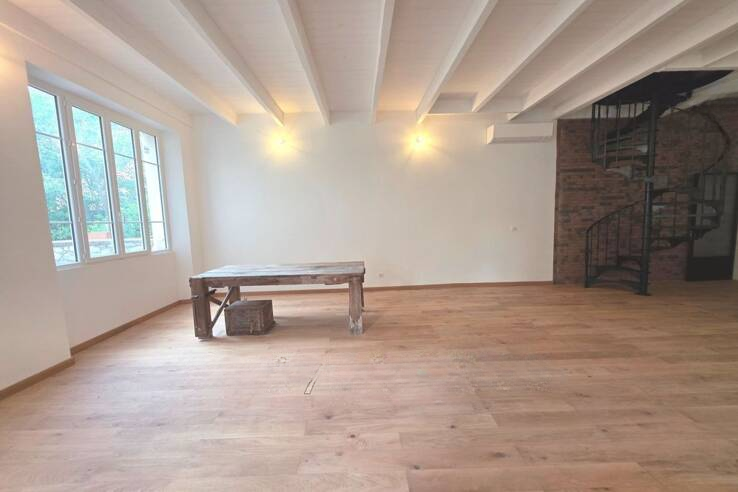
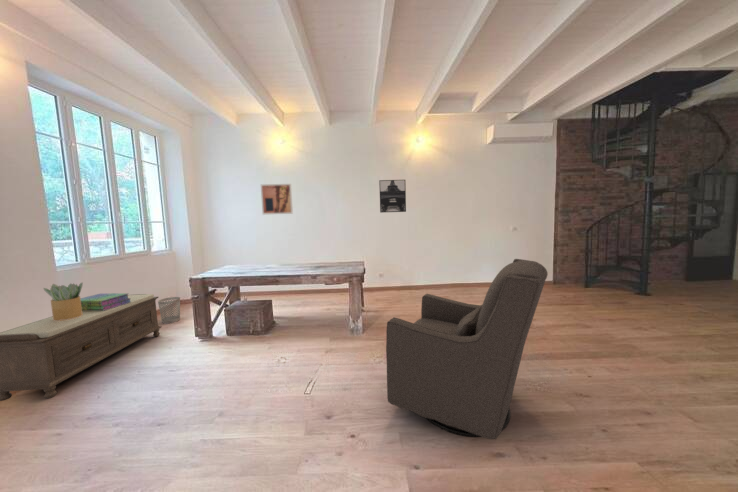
+ wall art (392, 196)
+ chair (466, 334)
+ potted plant (66, 300)
+ wastebasket (170, 310)
+ stack of books (101, 301)
+ bench (94, 335)
+ wall art (276, 199)
